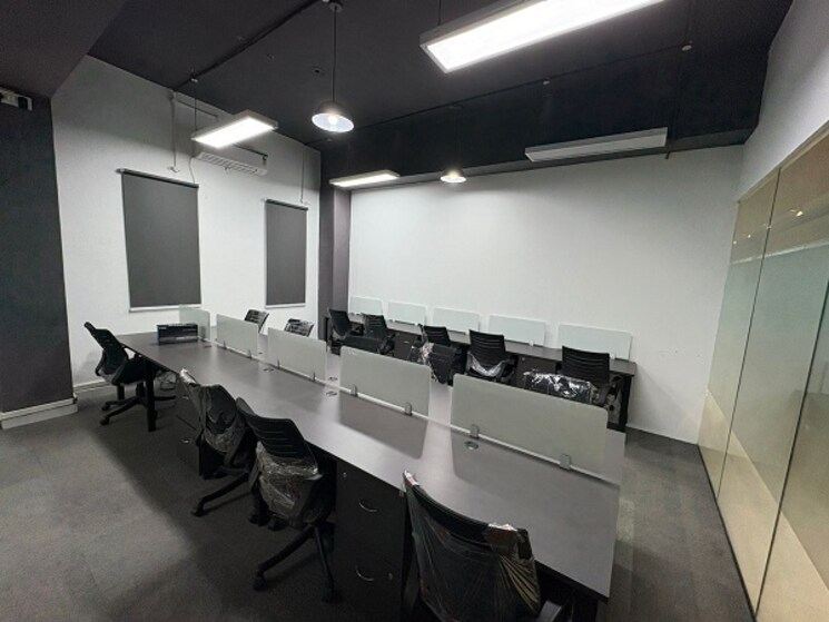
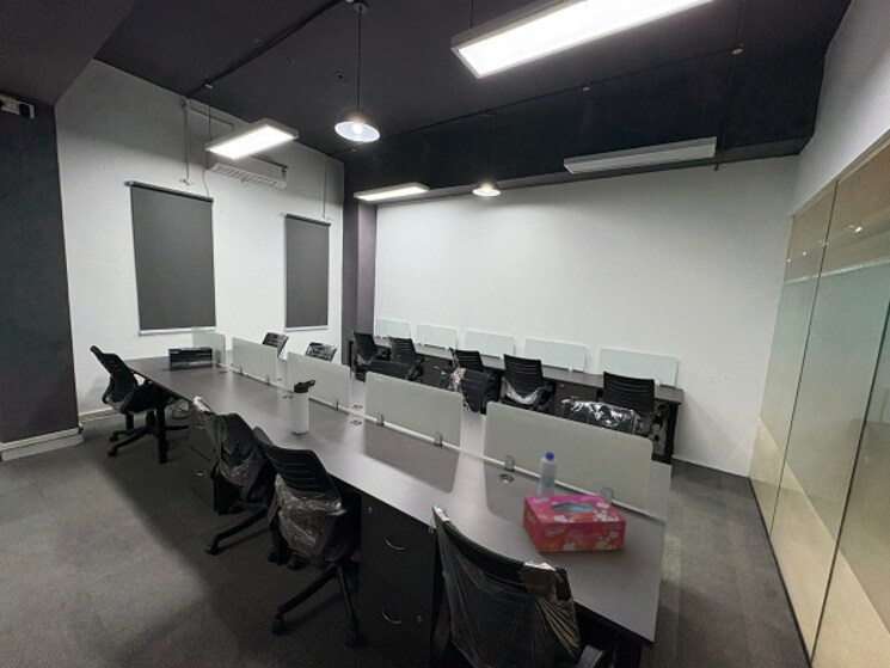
+ thermos bottle (303, 405)
+ tissue box (571, 521)
+ bottle (547, 476)
